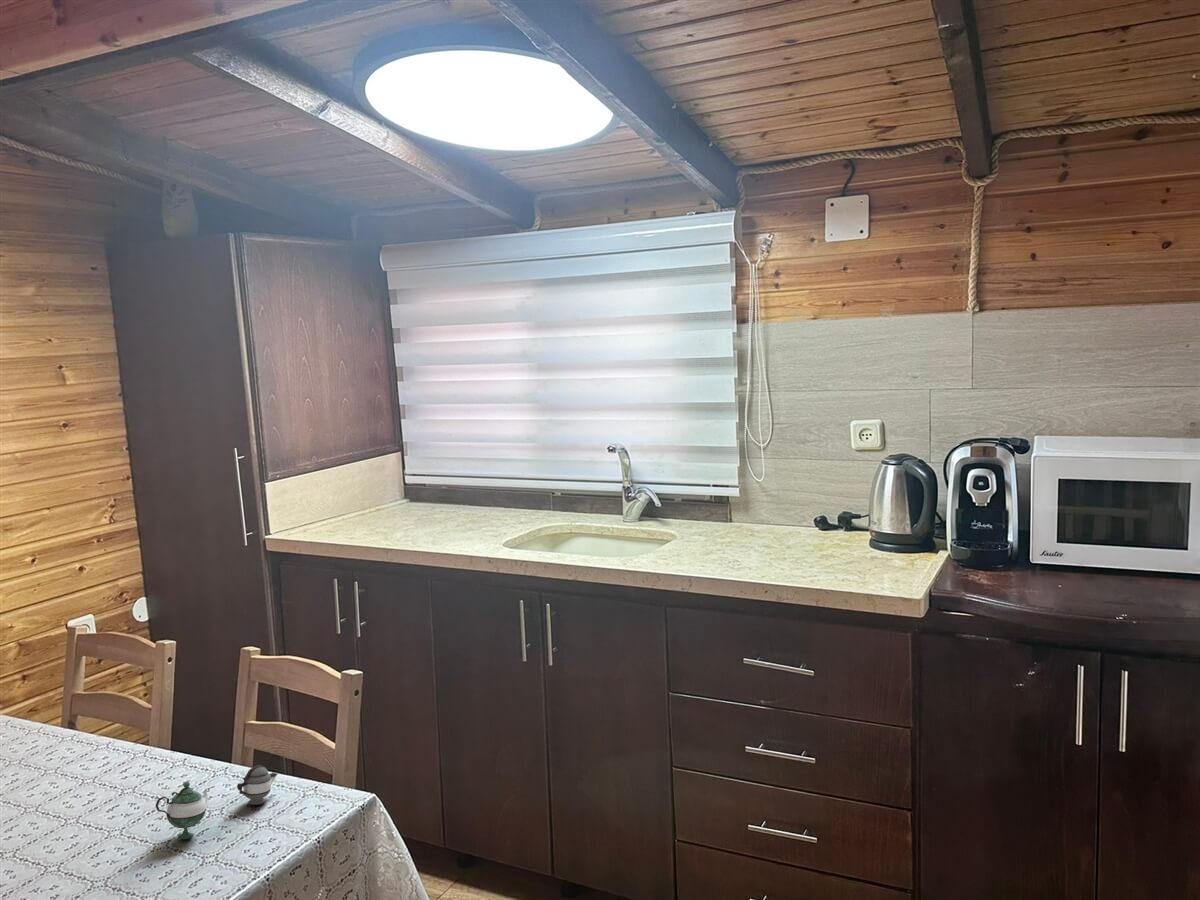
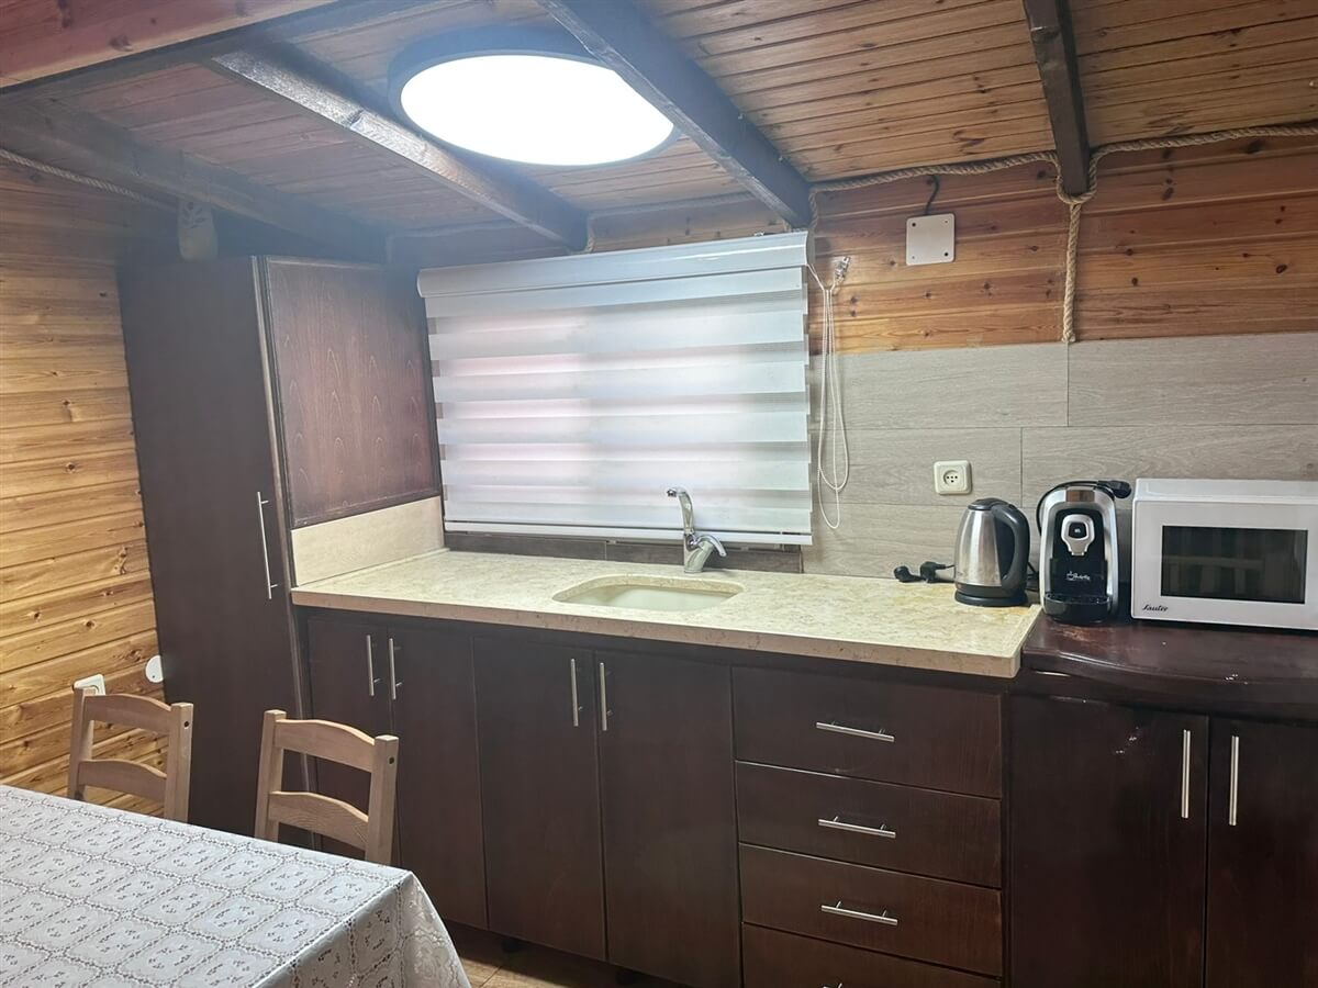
- teapot (207, 794)
